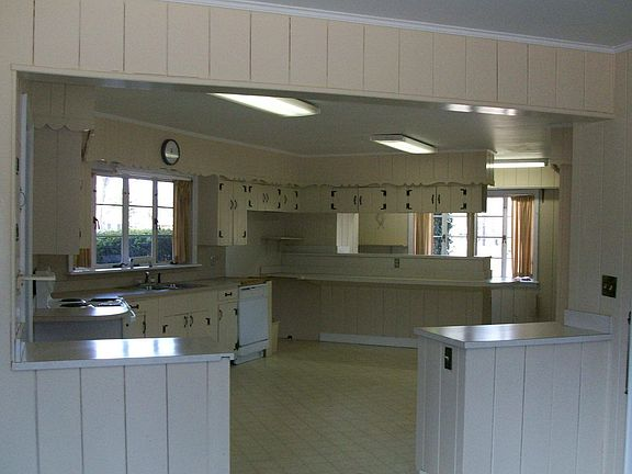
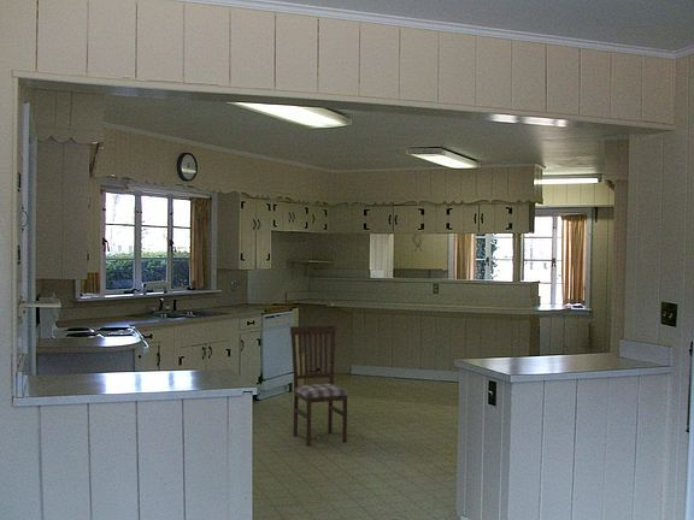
+ dining chair (319, 384)
